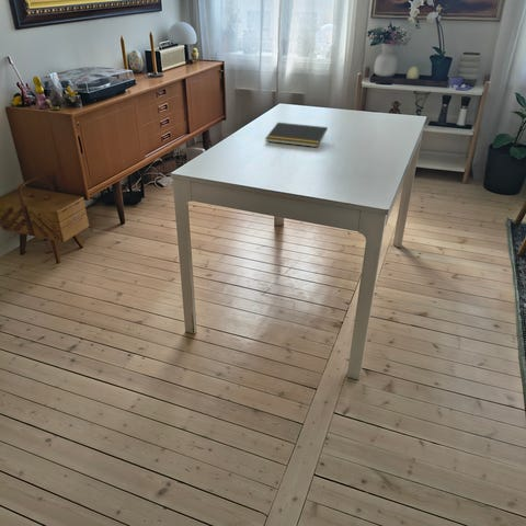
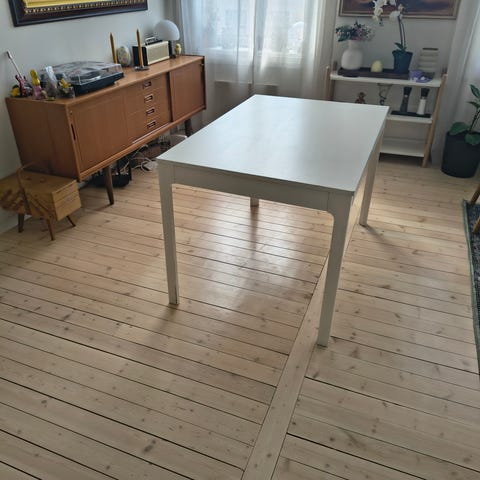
- notepad (296, 134)
